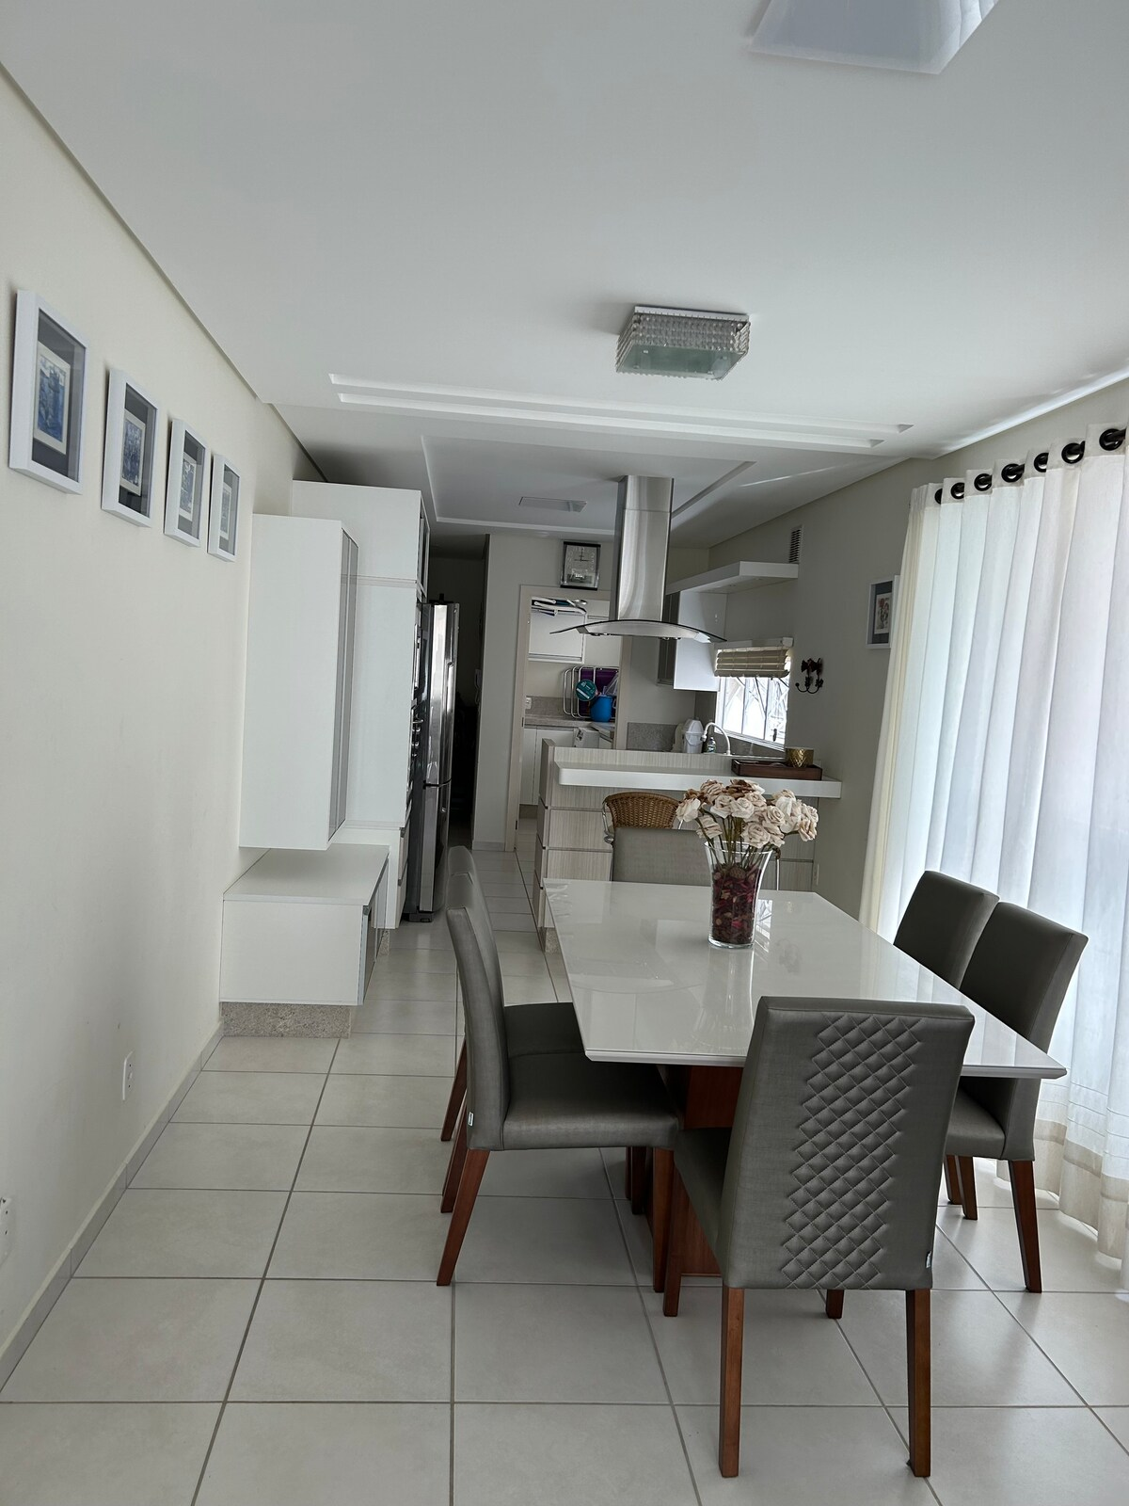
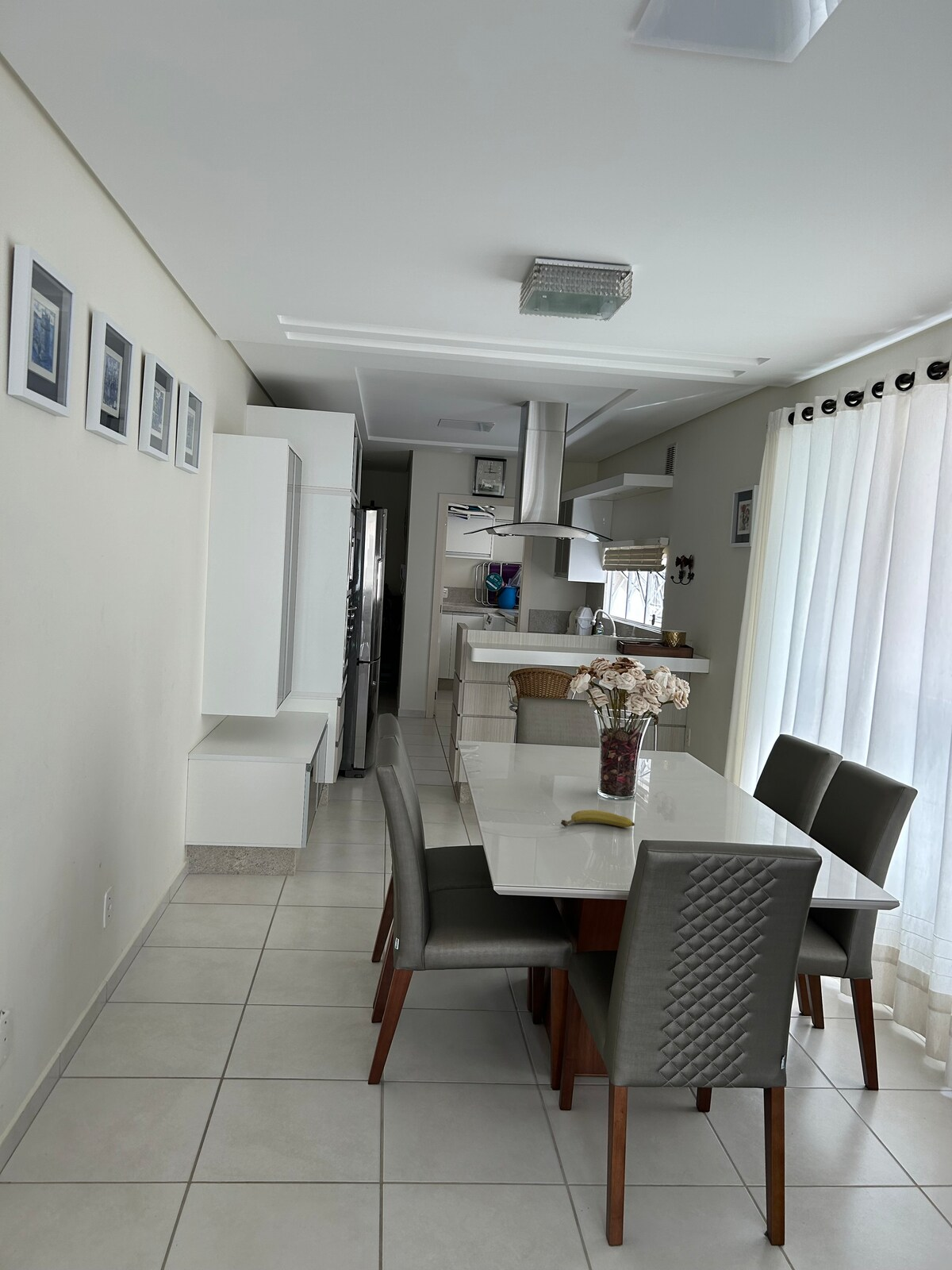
+ fruit (599, 821)
